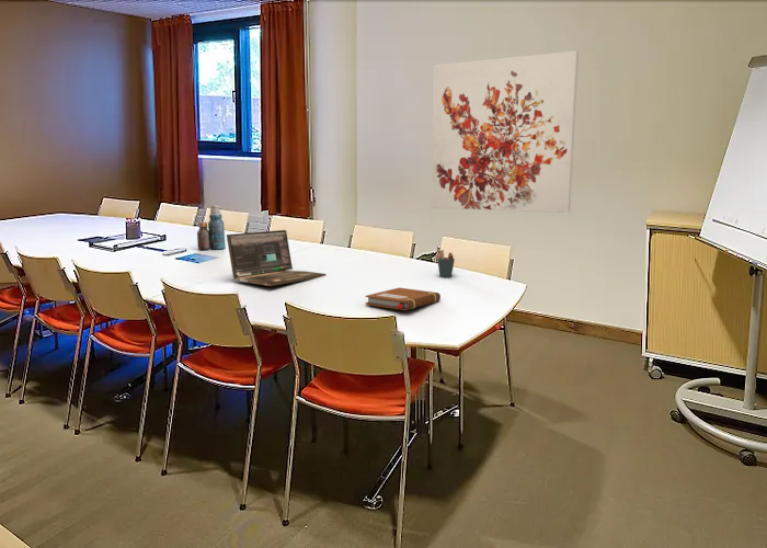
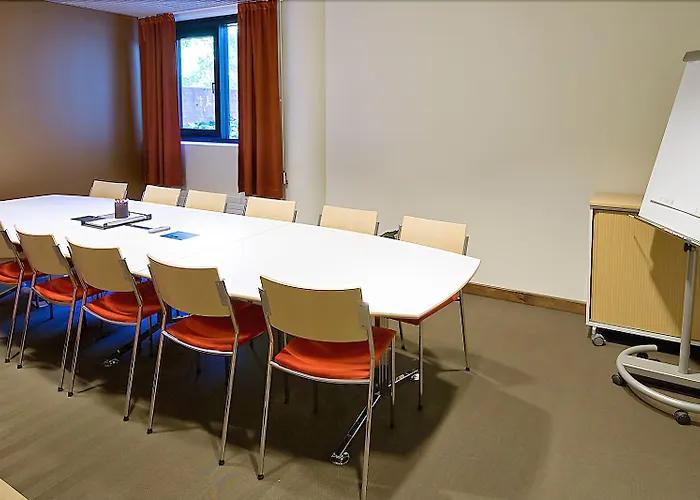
- wall art (499, 135)
- pen holder (445, 262)
- laptop (277, 255)
- notebook (402, 298)
- bottle (210, 227)
